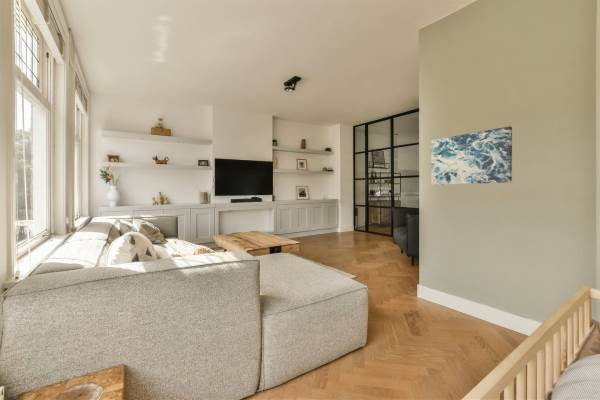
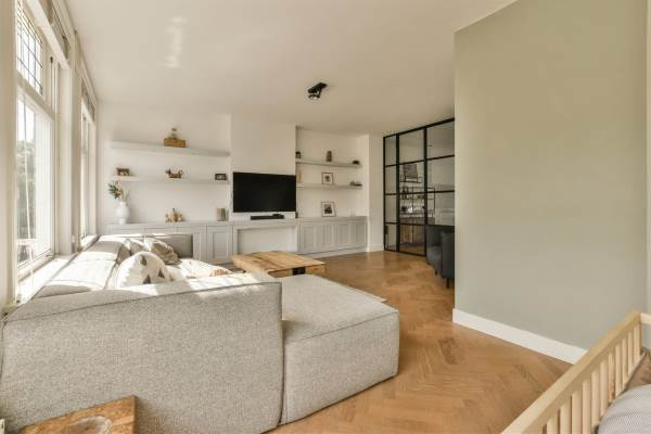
- wall art (467, 159)
